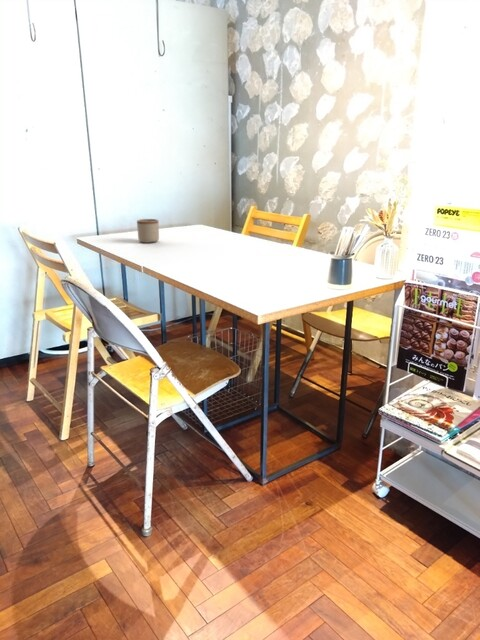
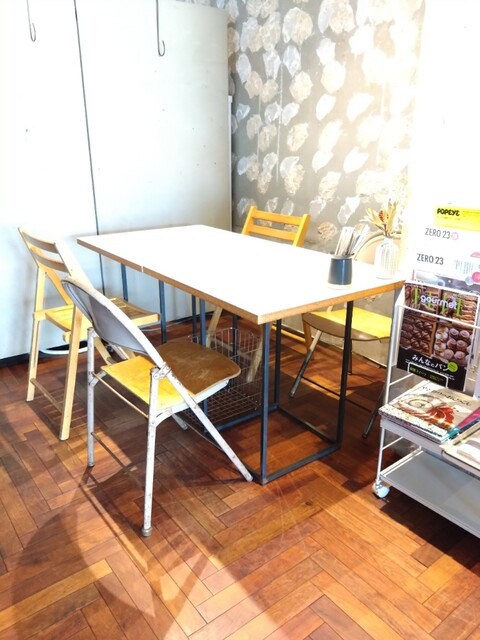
- mug (146, 230)
